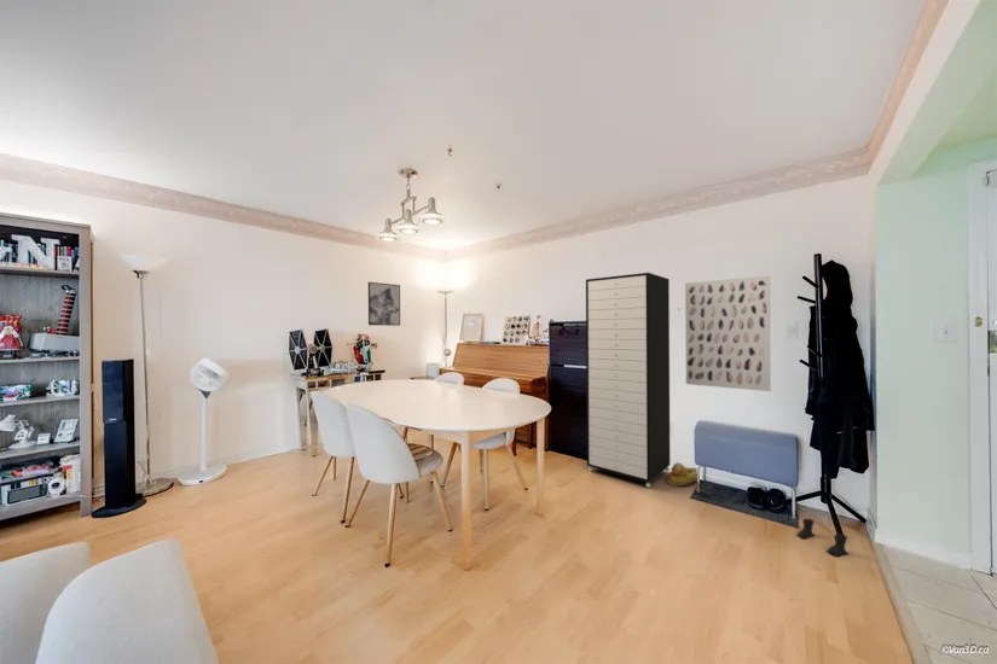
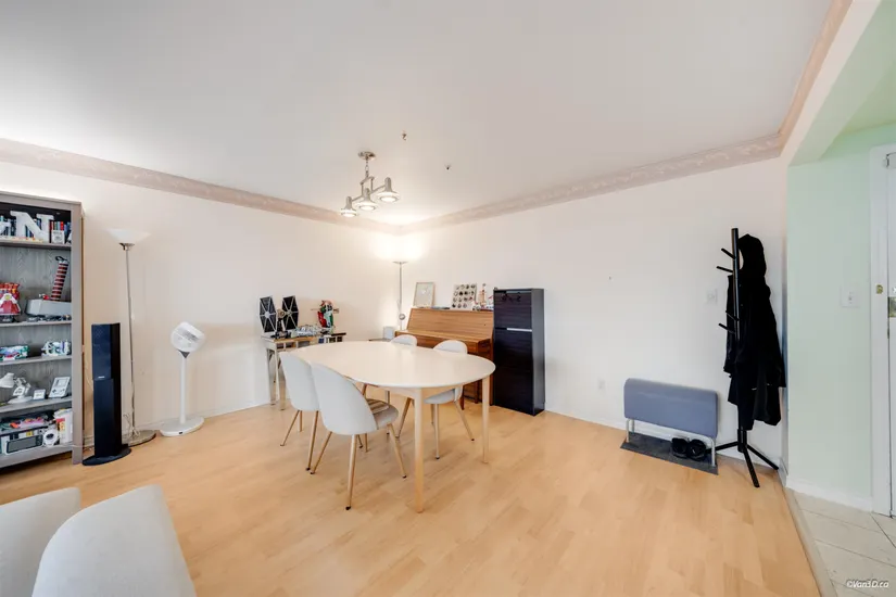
- boots (815, 535)
- storage cabinet (627, 374)
- rubber duck (683, 471)
- wall art (384, 304)
- wall art (725, 333)
